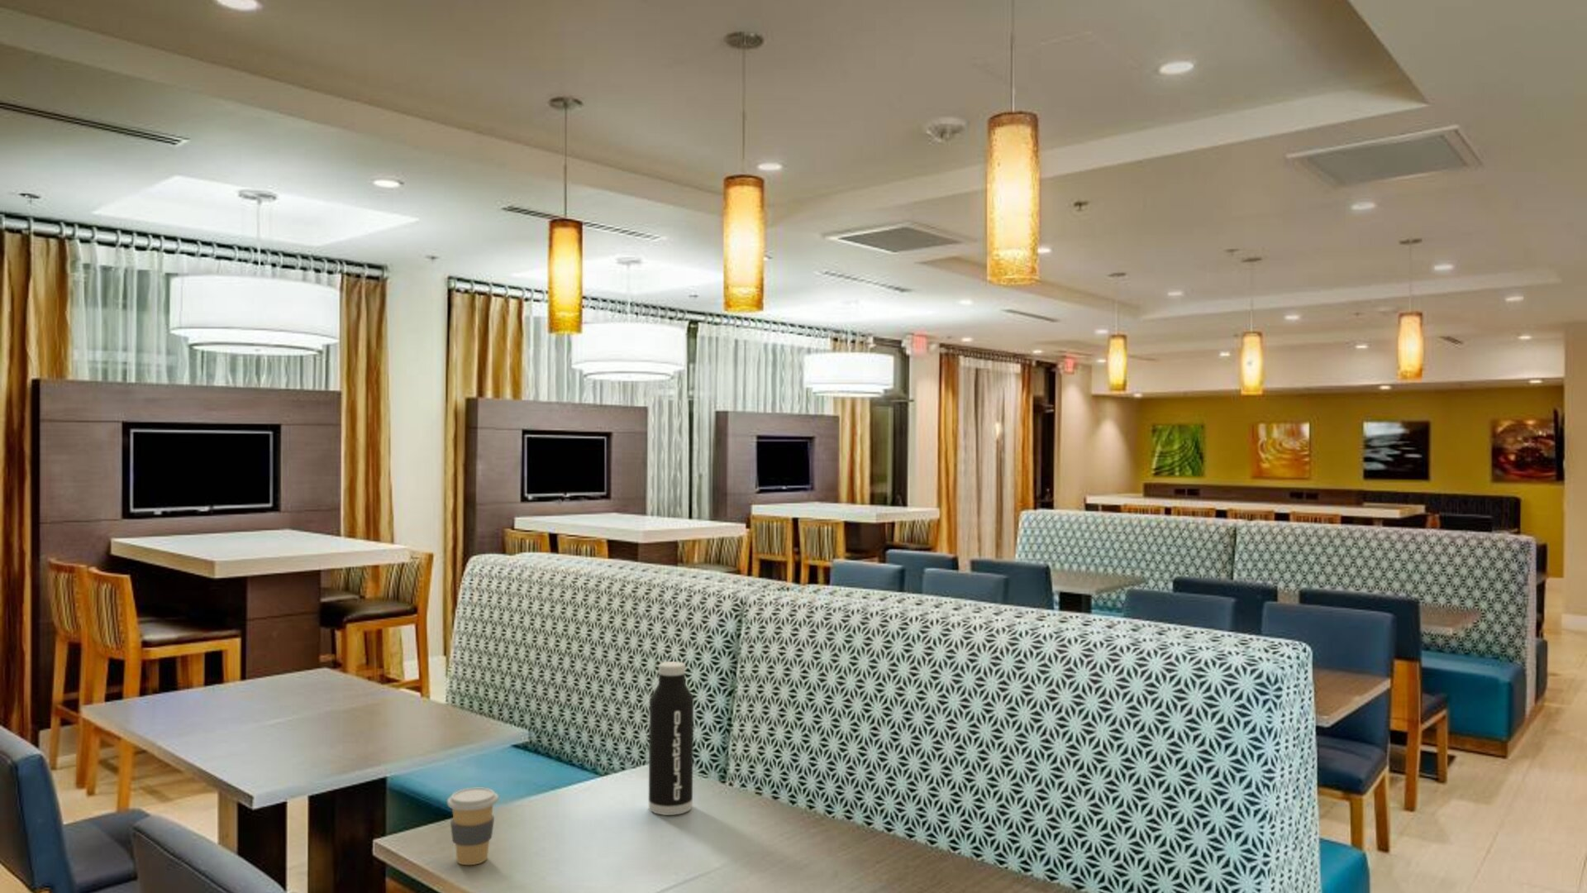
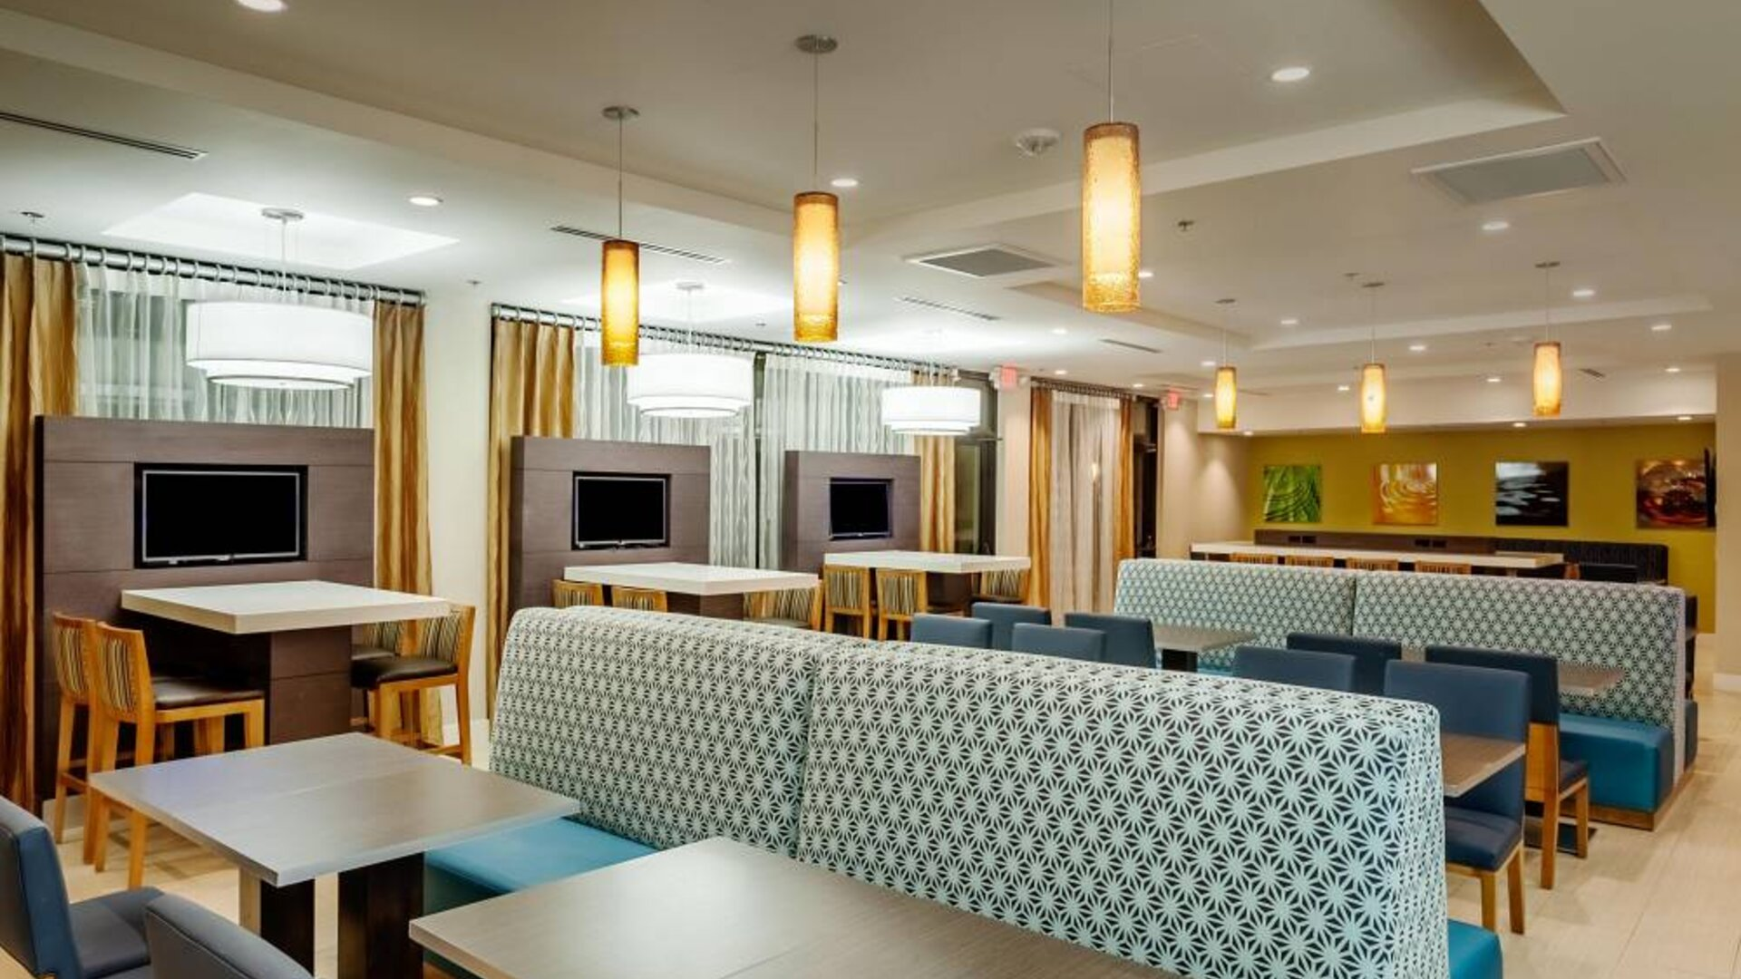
- coffee cup (472, 826)
- water bottle (671, 736)
